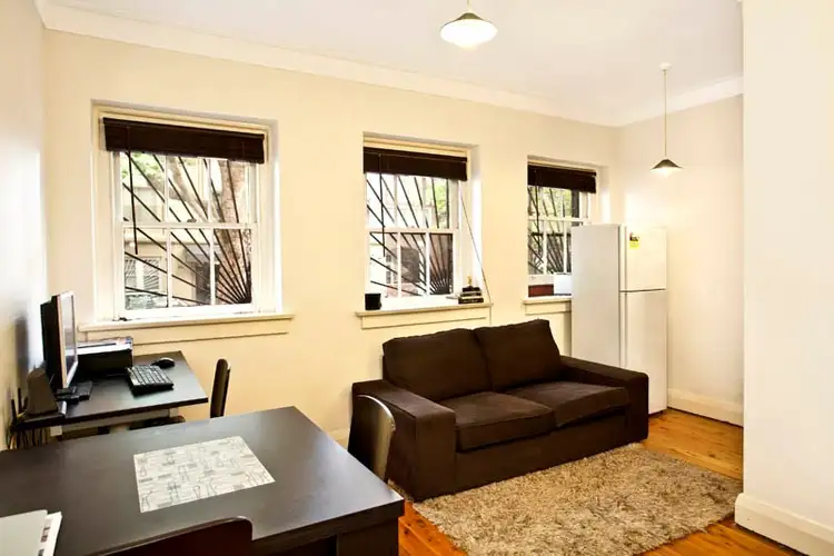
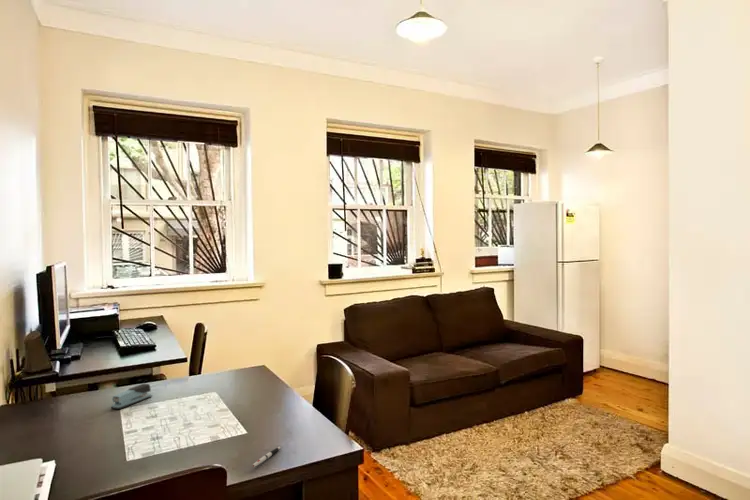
+ stapler (132, 395)
+ pen (267, 455)
